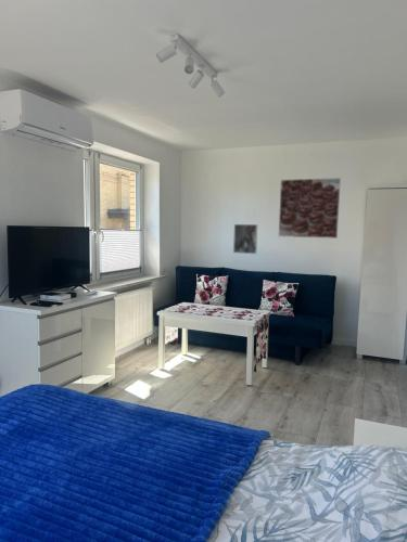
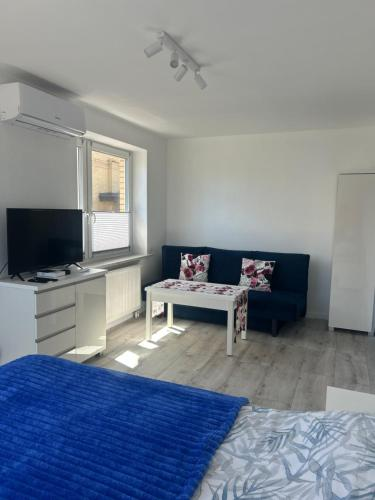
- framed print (245, 238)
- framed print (308, 208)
